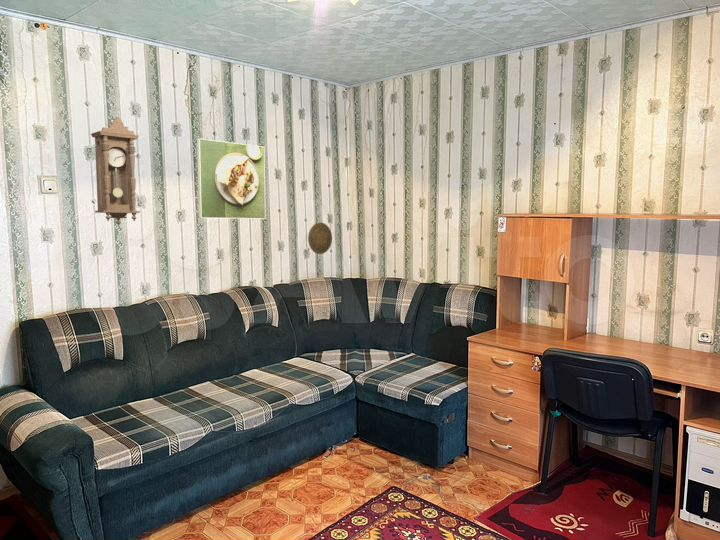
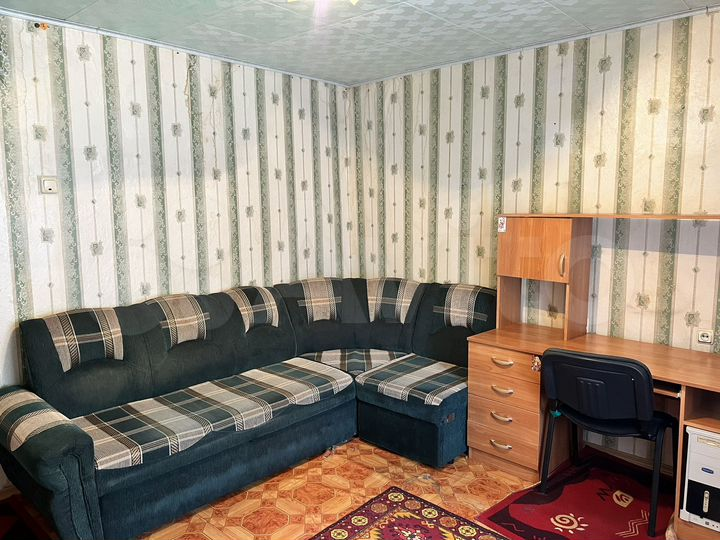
- decorative plate (321, 238)
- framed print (233, 180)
- pendulum clock (116, 172)
